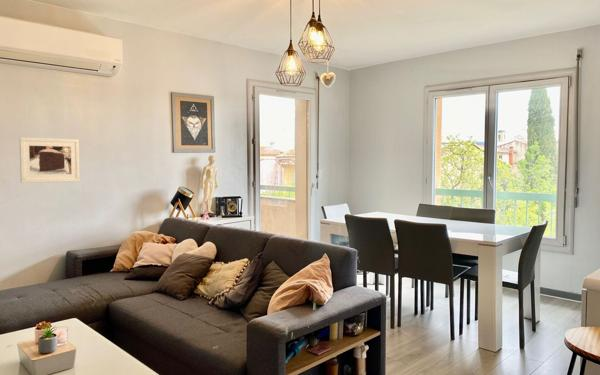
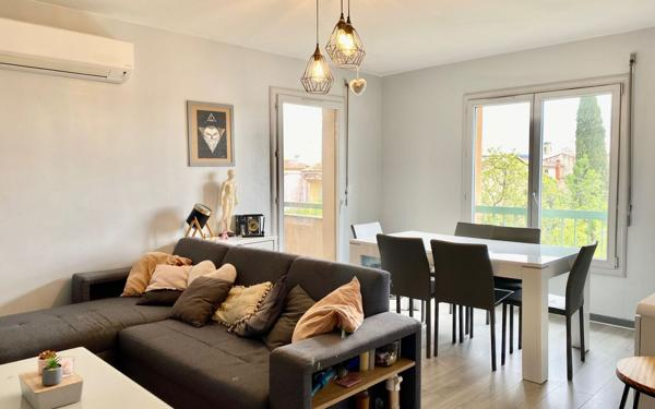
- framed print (50, 160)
